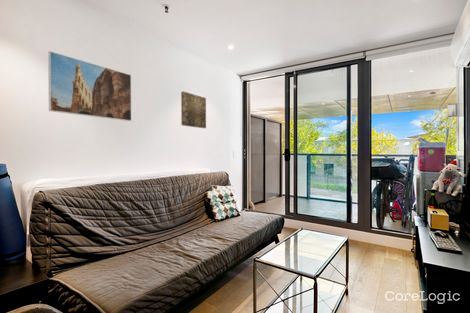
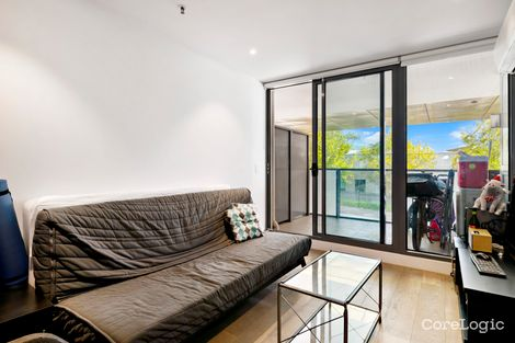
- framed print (95, 90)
- wall art (194, 110)
